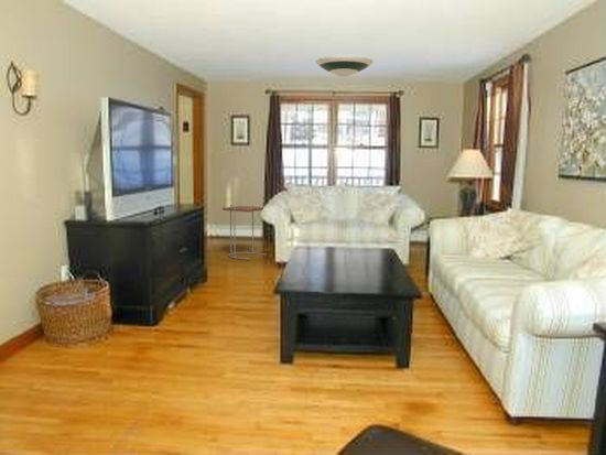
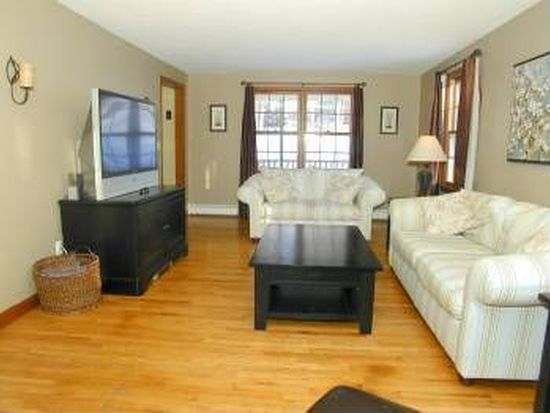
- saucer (344, 68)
- side table (235, 230)
